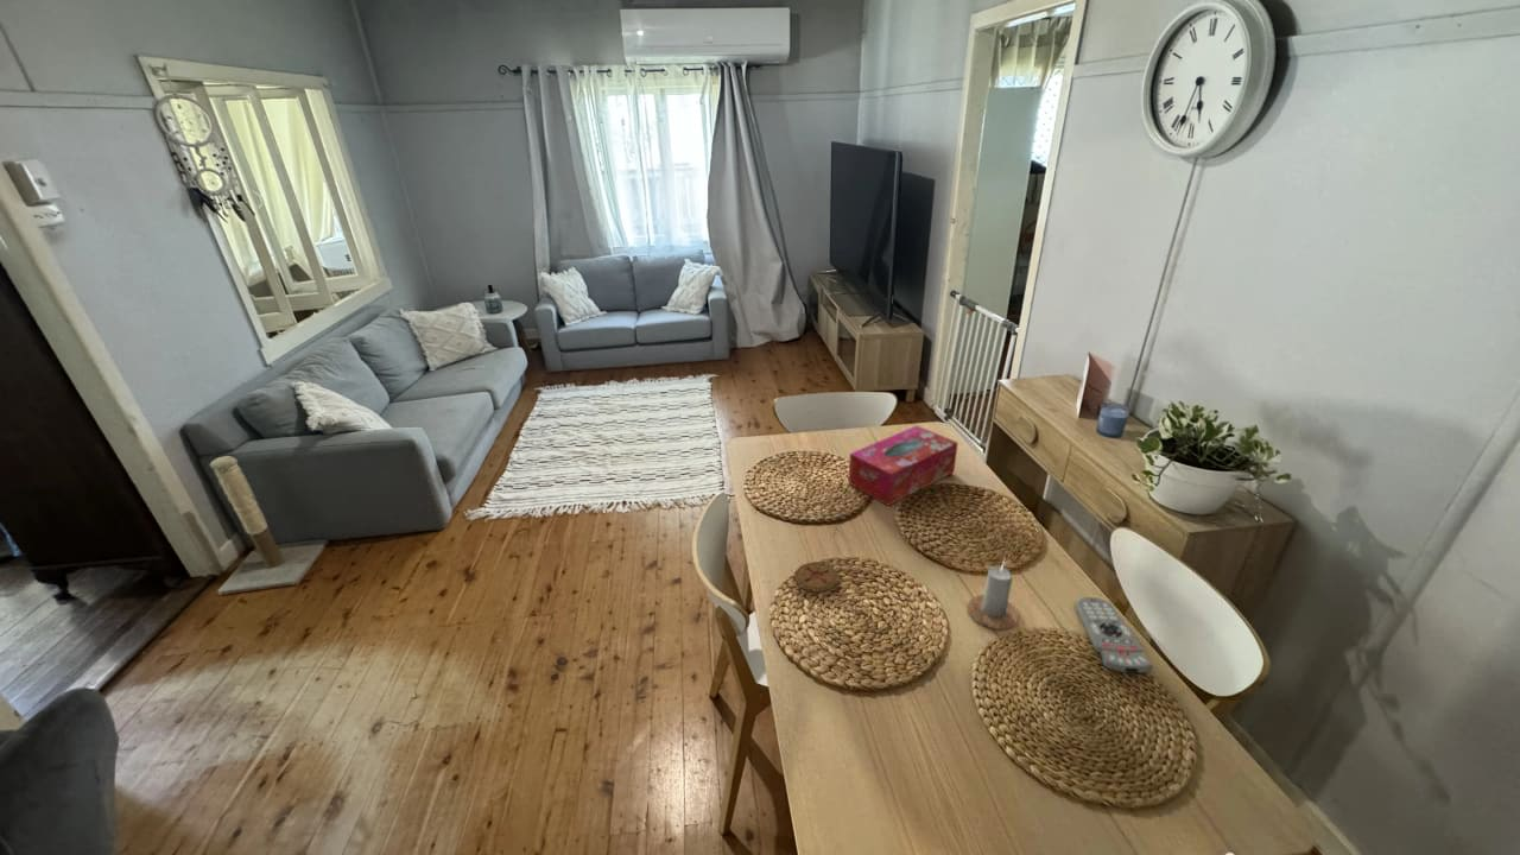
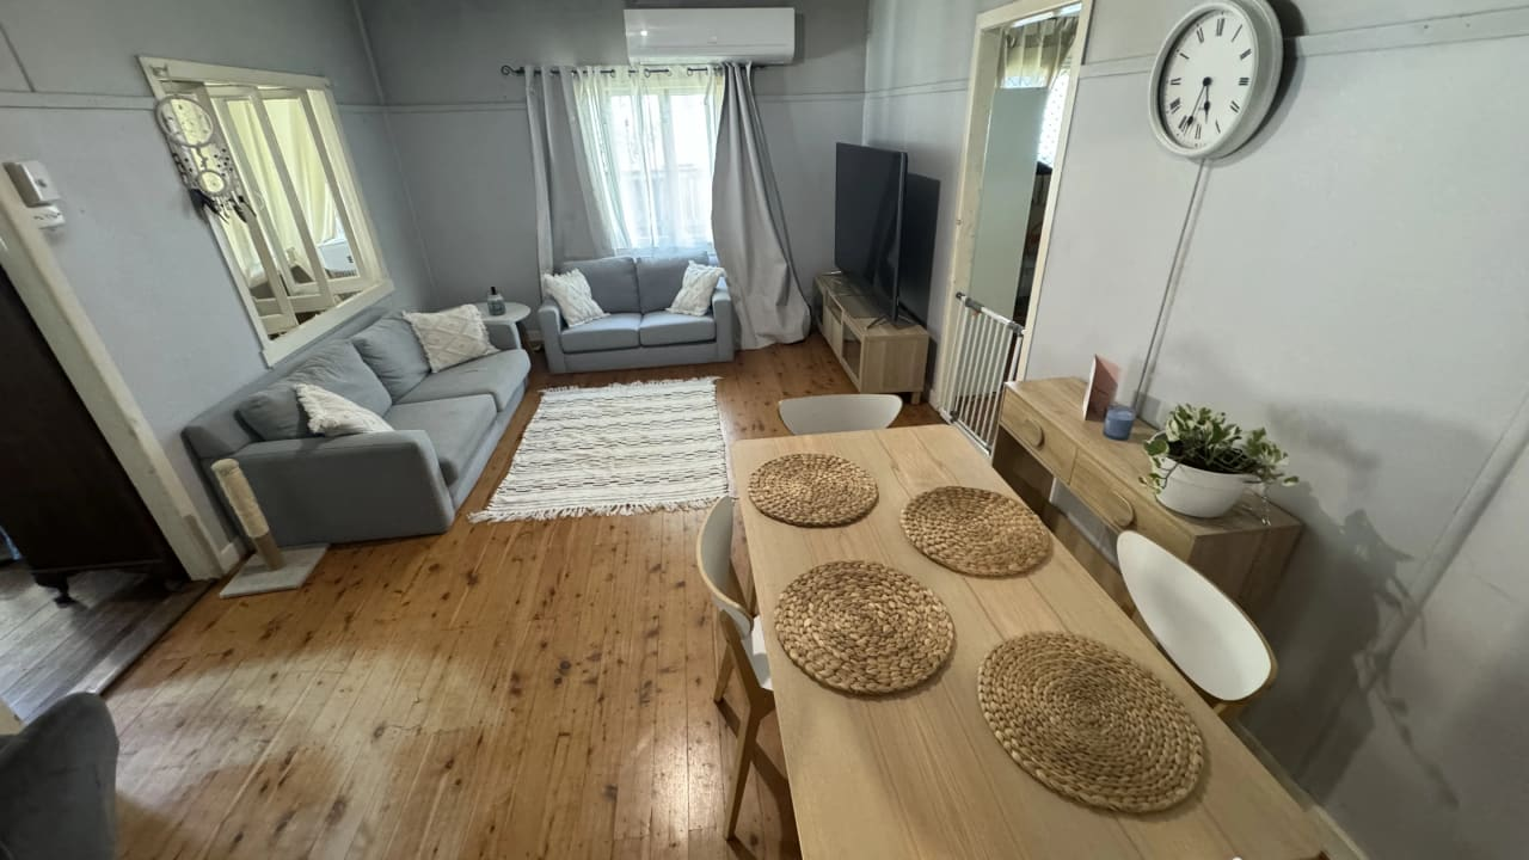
- candle (998, 584)
- tissue box (902, 462)
- remote control (1108, 633)
- coaster (816, 576)
